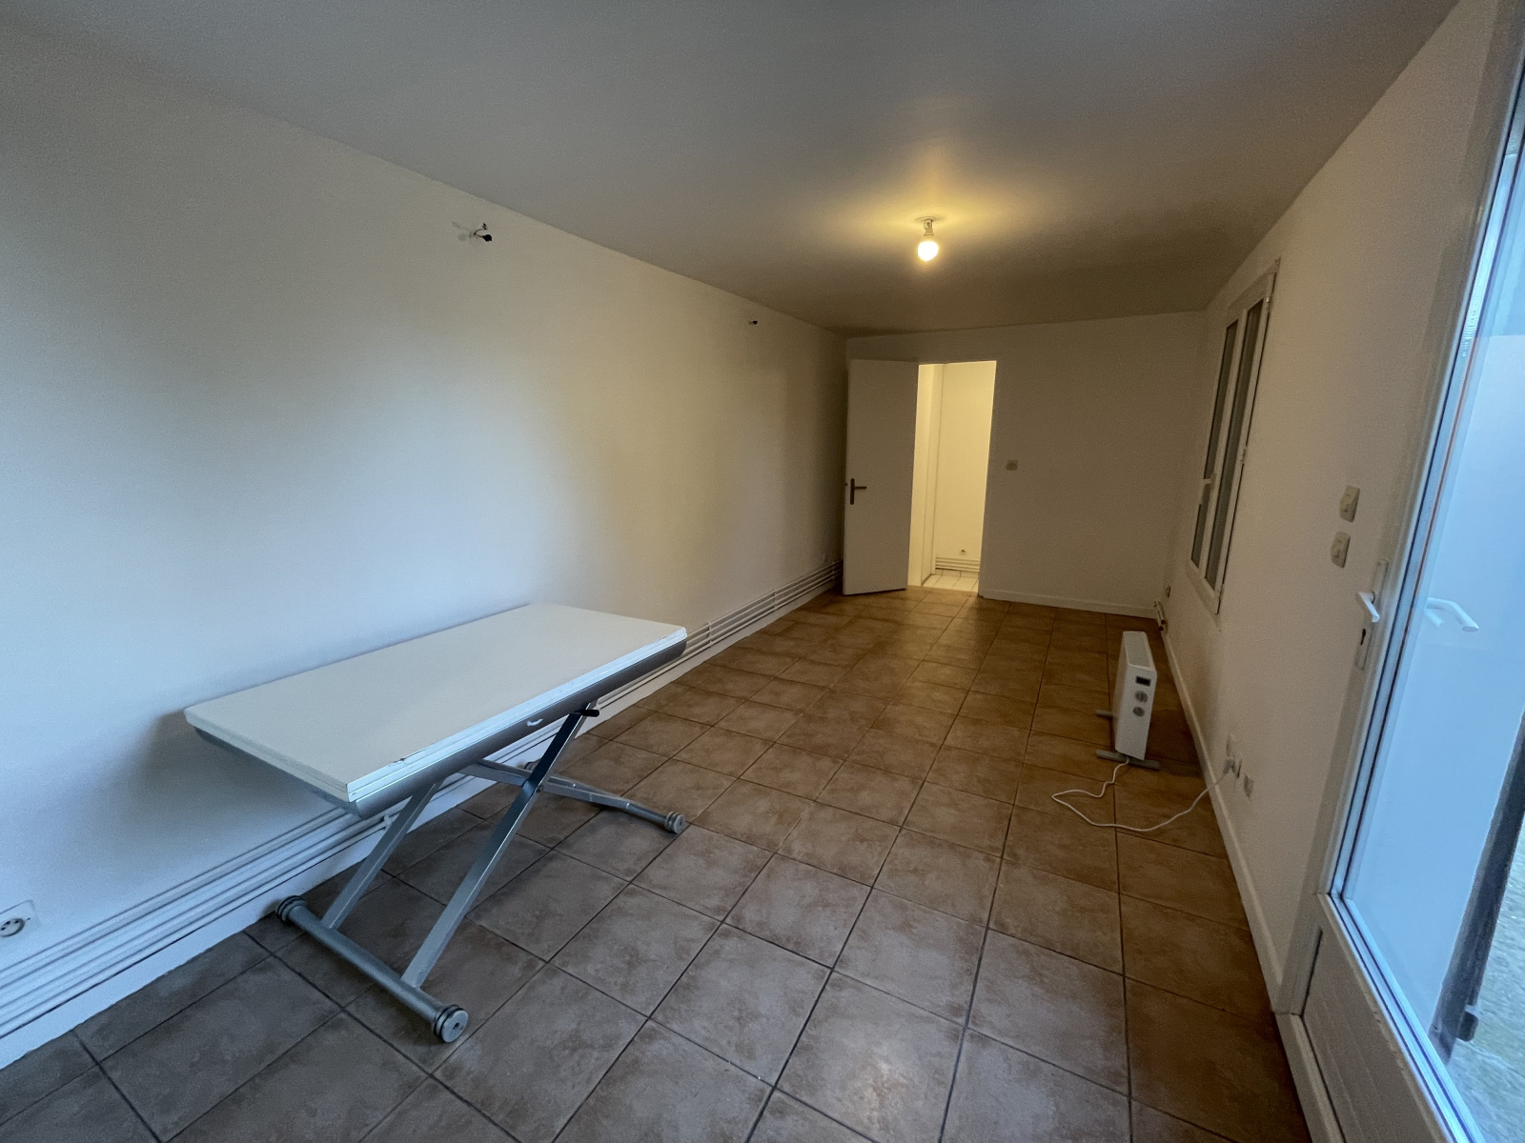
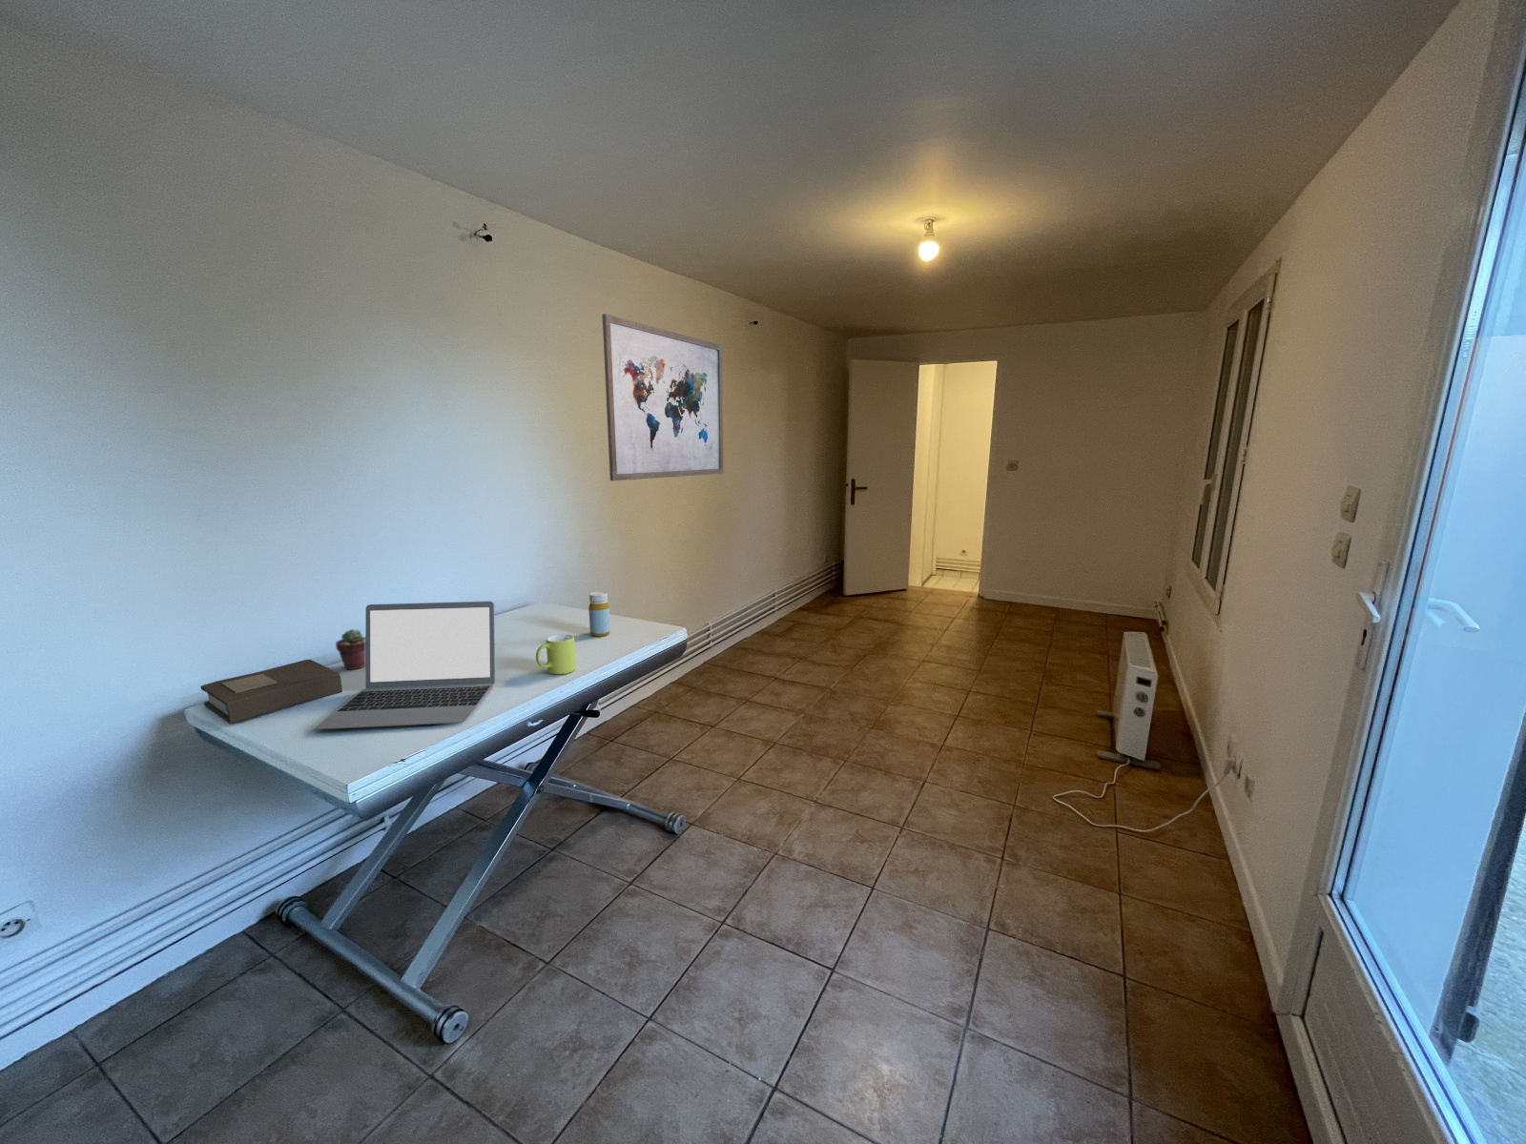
+ mug (555, 655)
+ bottle (598, 613)
+ book (273, 689)
+ wall art (672, 405)
+ potted succulent (353, 648)
+ laptop (412, 660)
